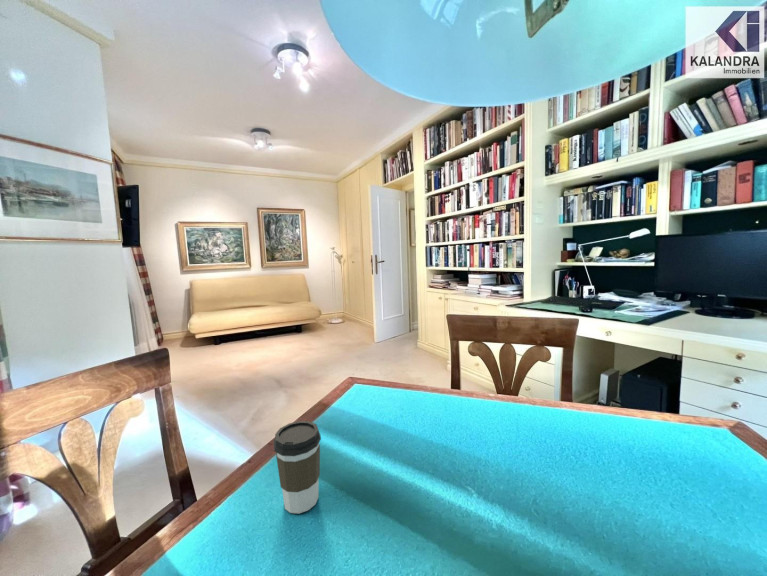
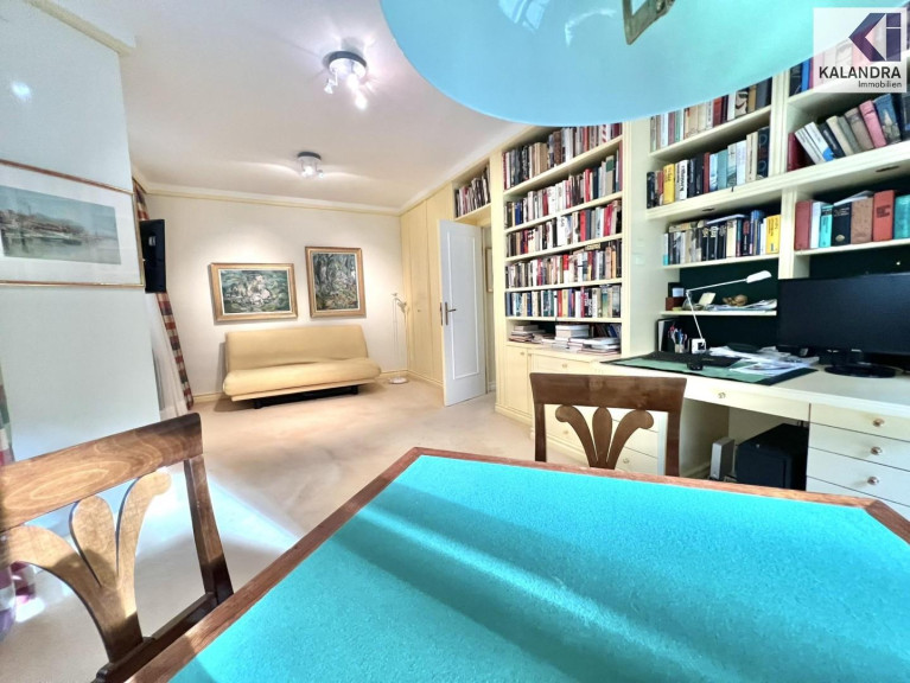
- coffee cup (299, 466)
